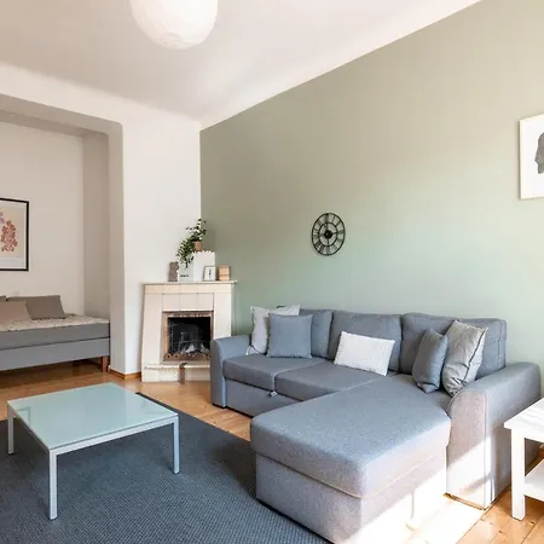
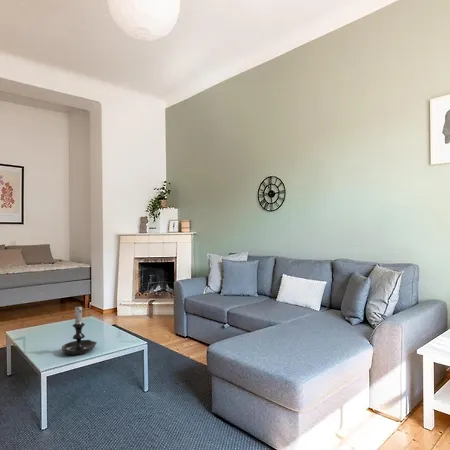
+ candle holder (79, 327)
